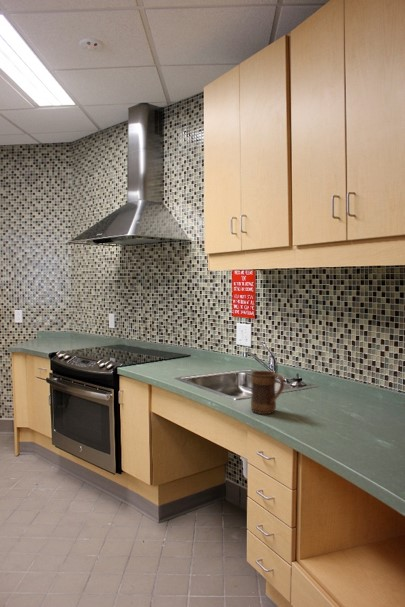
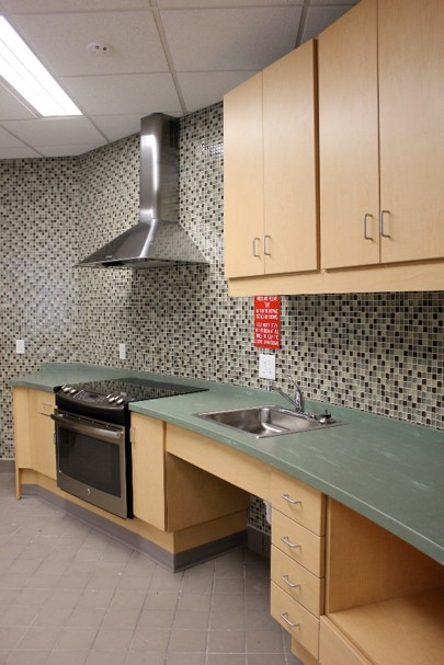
- mug (268, 392)
